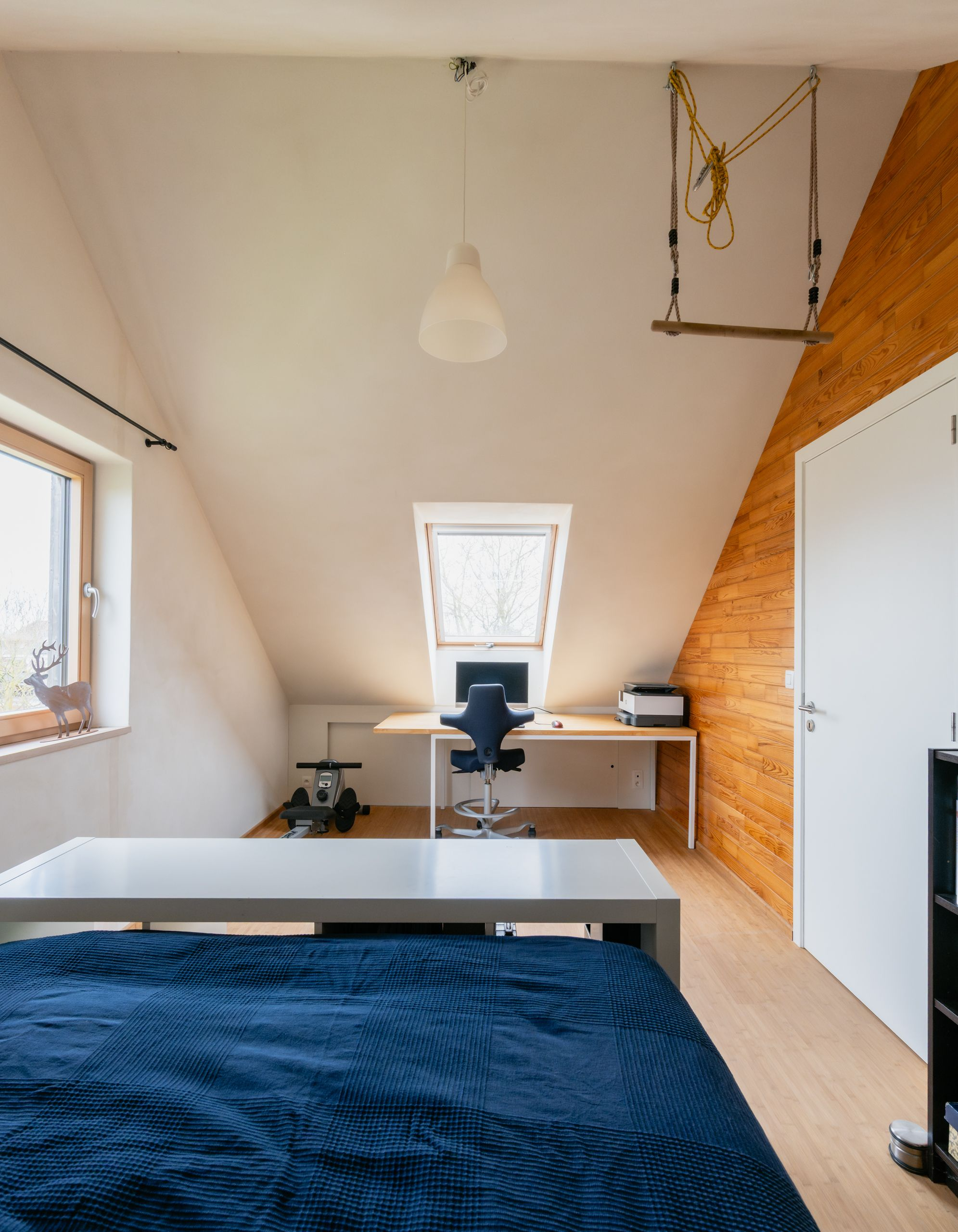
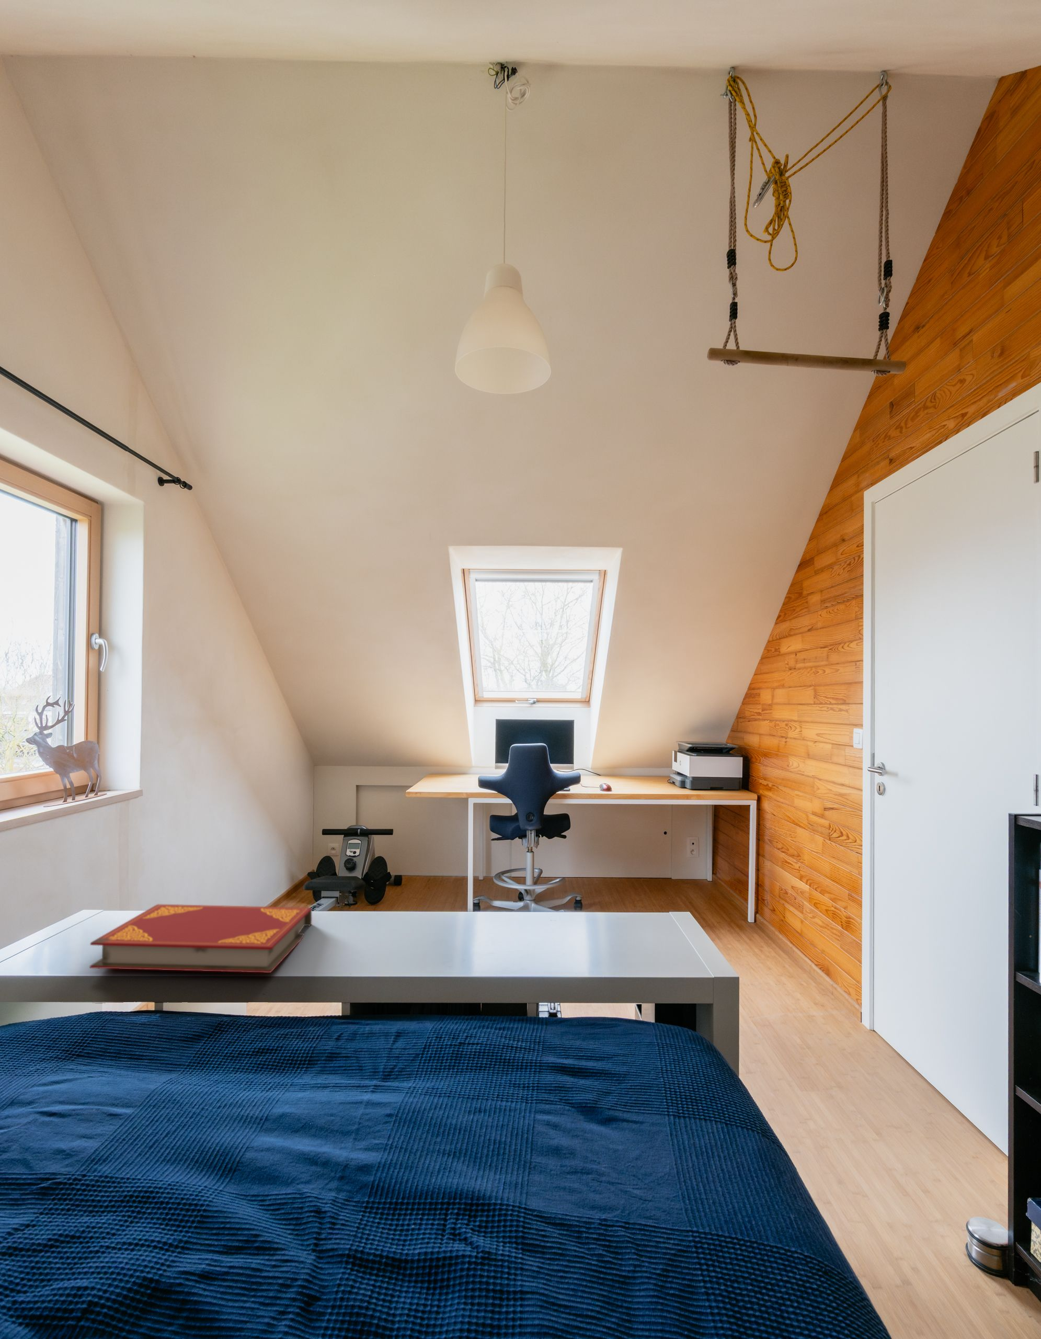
+ hardback book (210, 935)
